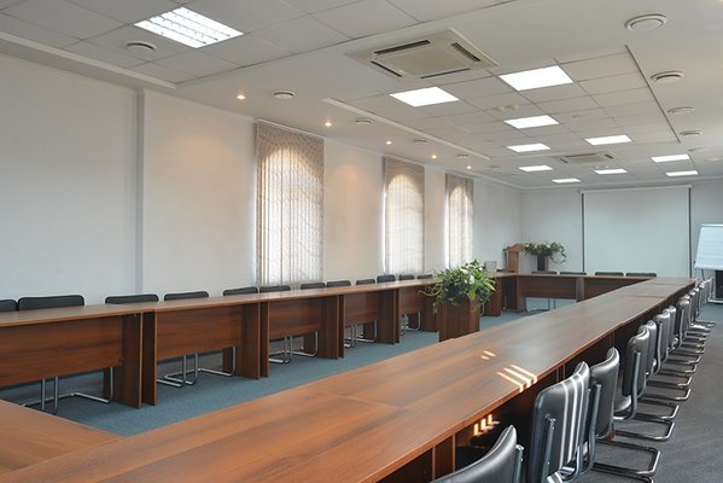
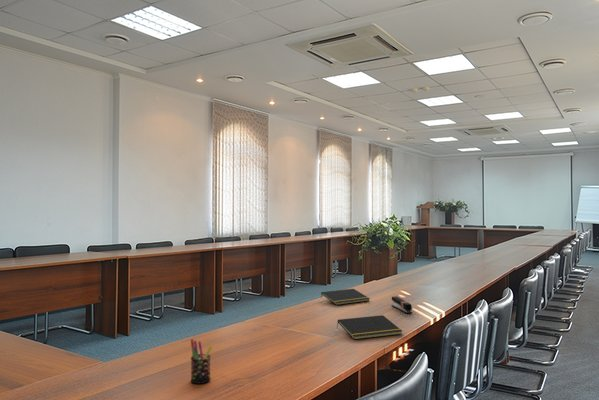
+ notepad (345, 296)
+ stapler (401, 304)
+ notepad (369, 326)
+ pen holder (198, 360)
